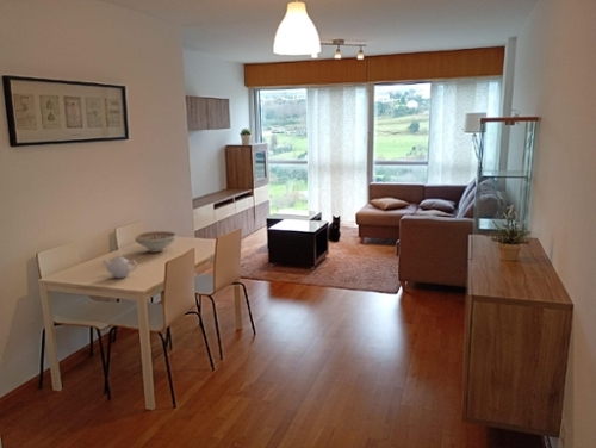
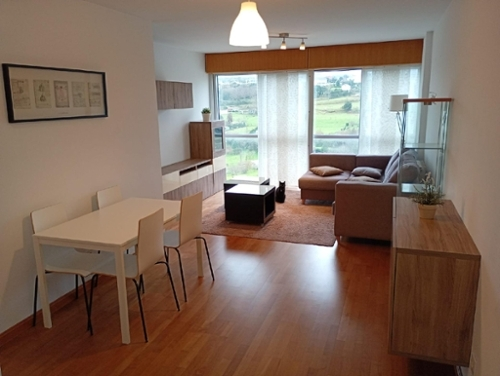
- decorative bowl (156, 242)
- teapot (119, 266)
